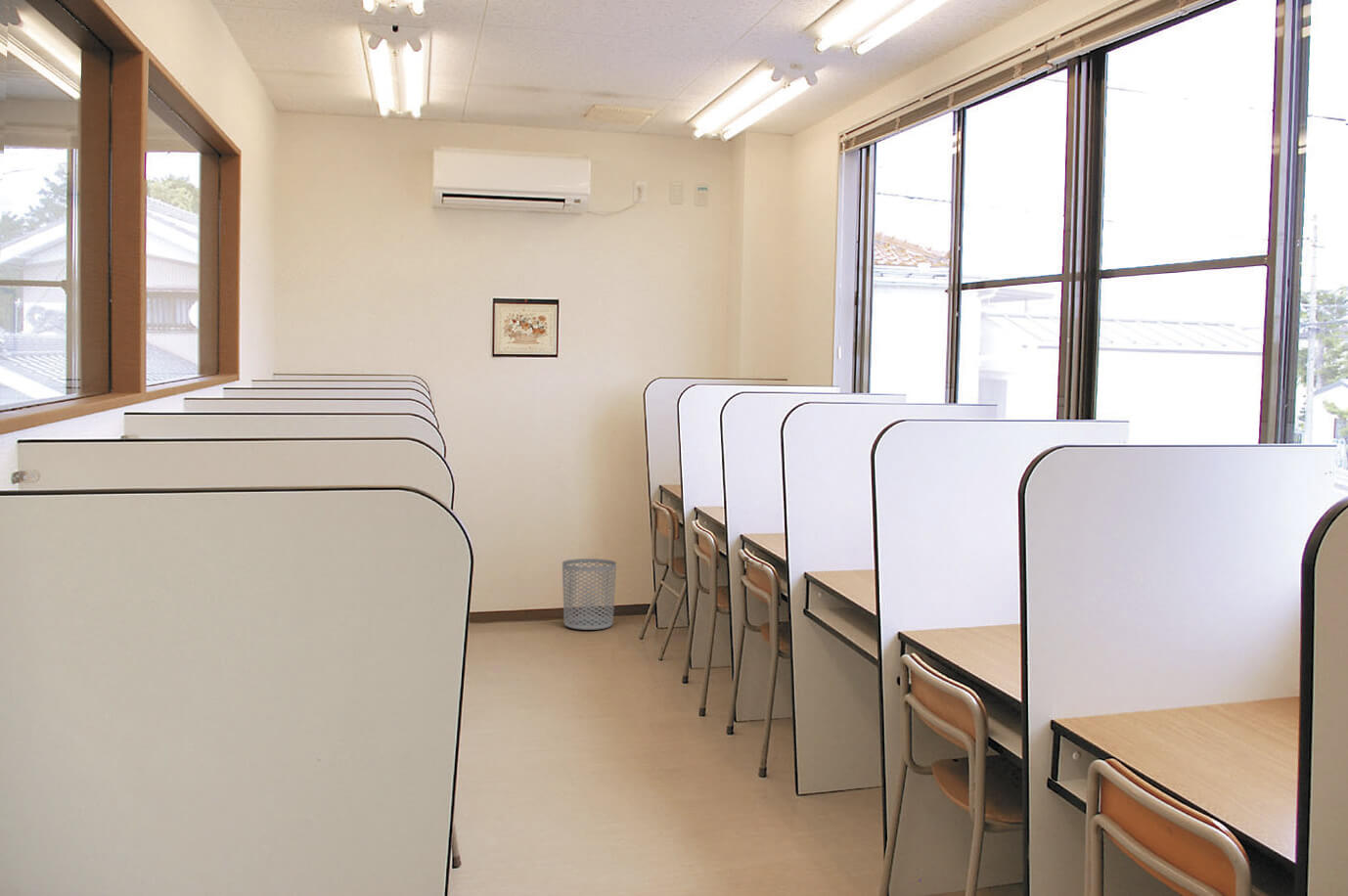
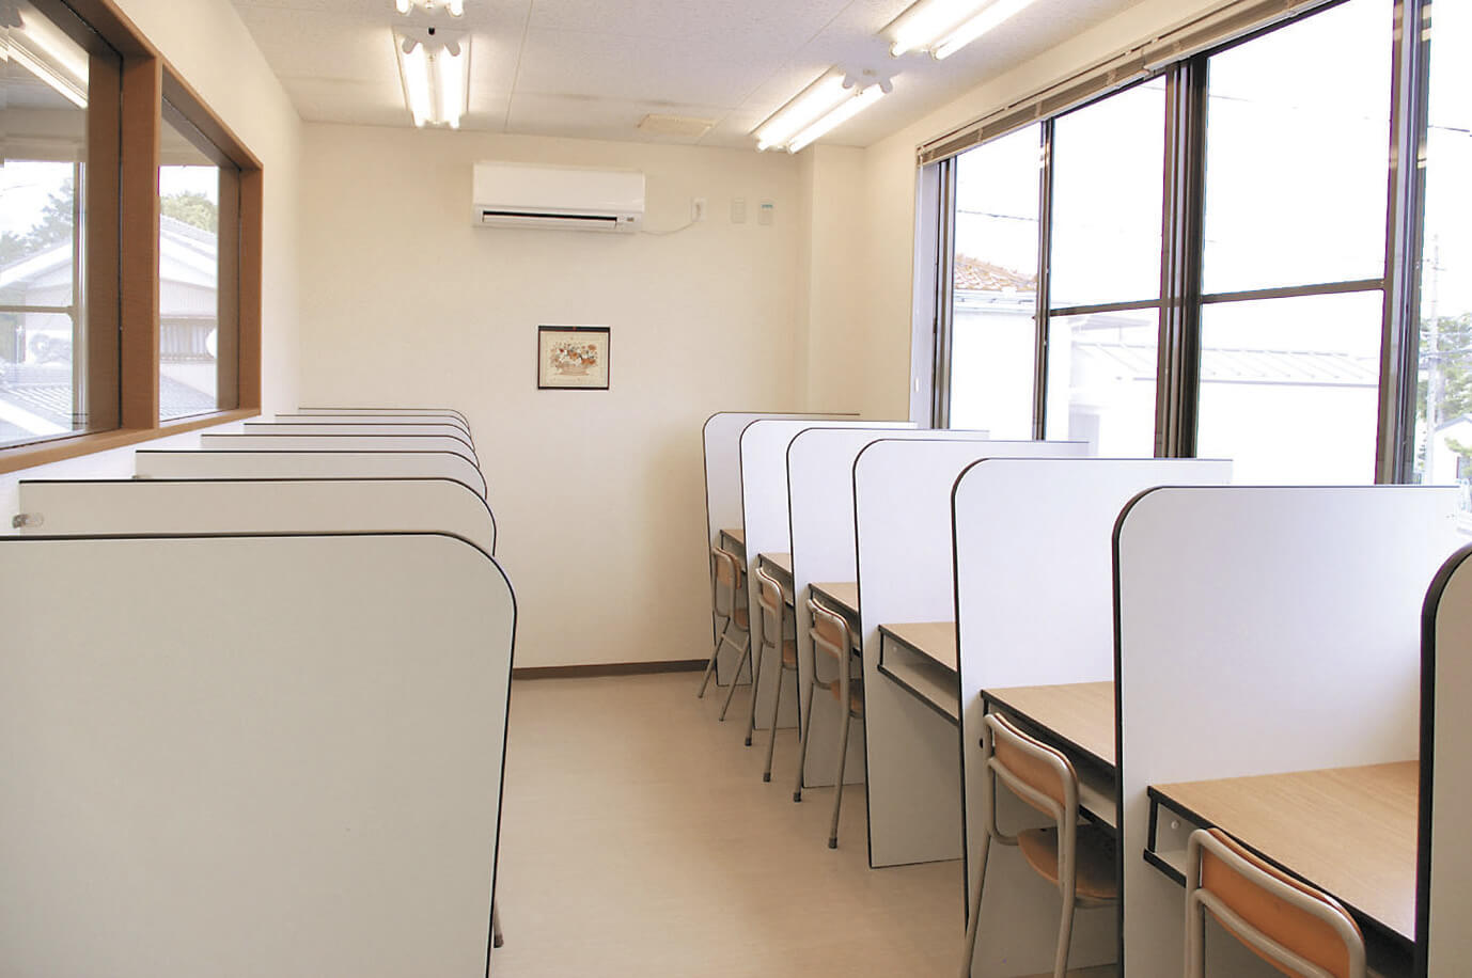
- waste bin (589, 594)
